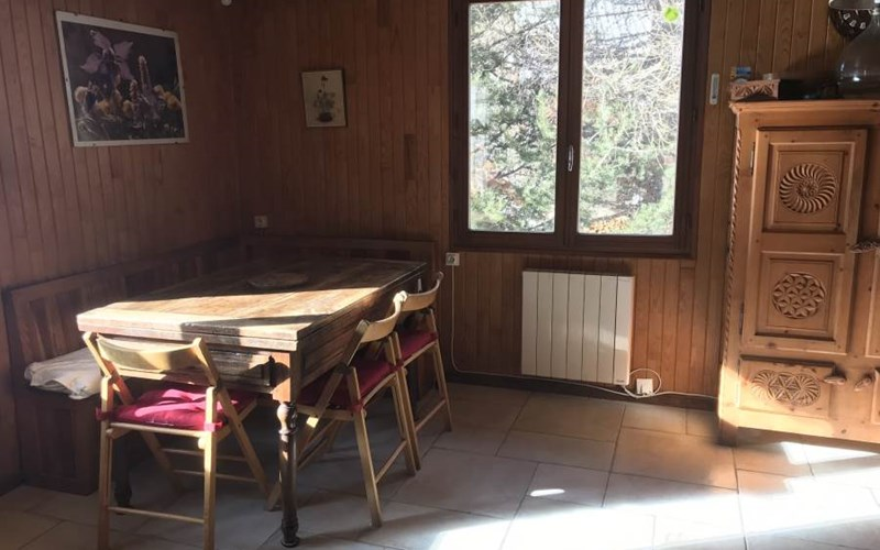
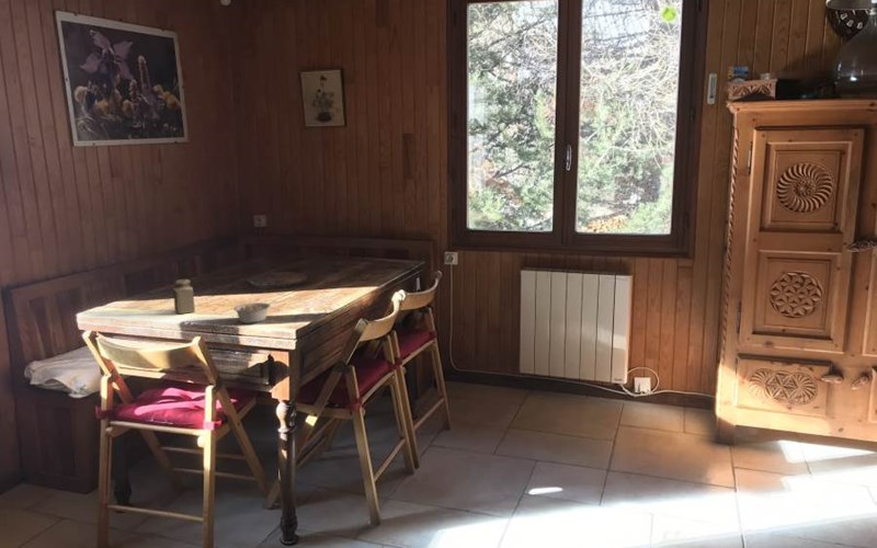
+ salt shaker (183, 295)
+ legume (253, 311)
